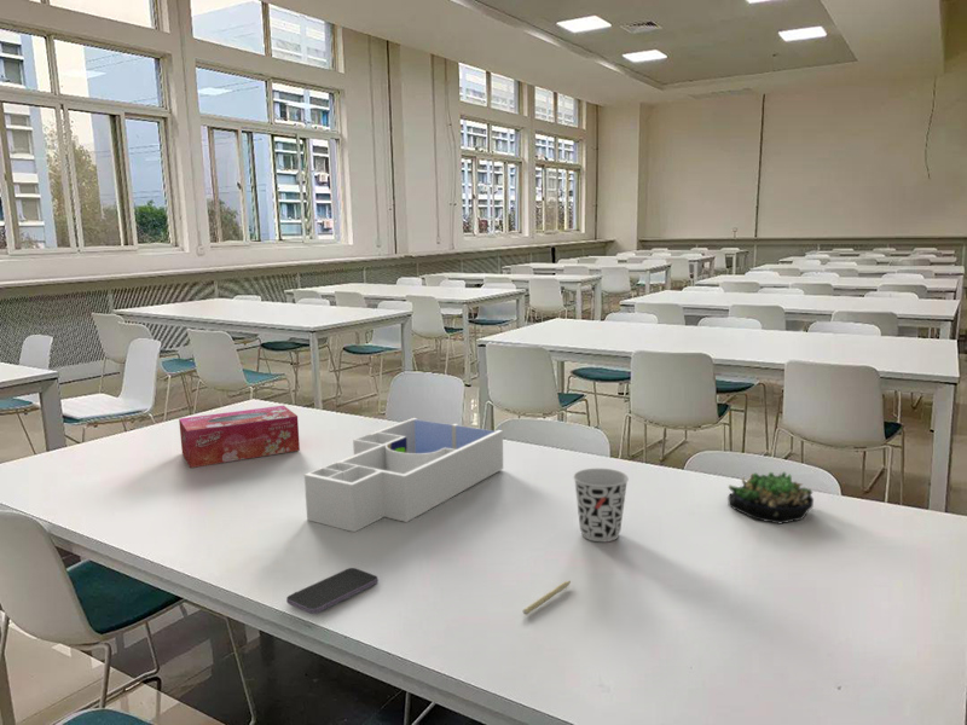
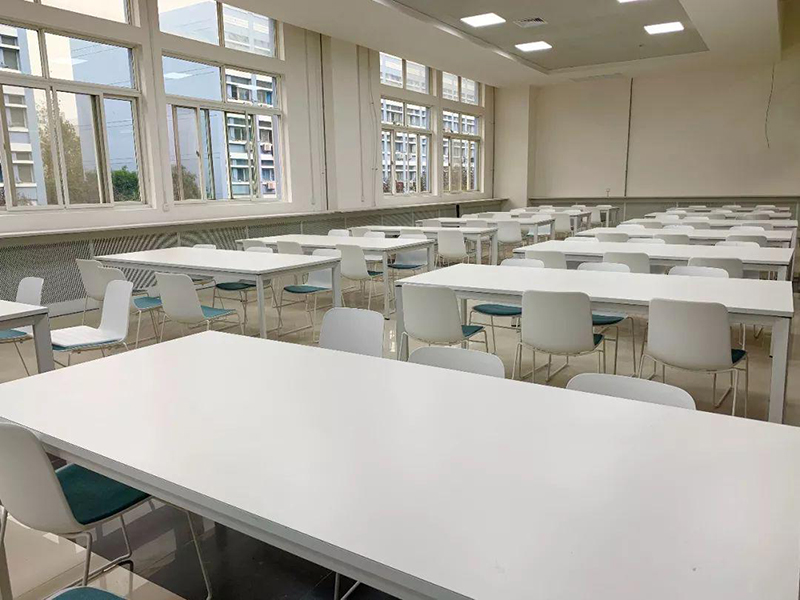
- tissue box (239, 434)
- cup (600, 505)
- succulent plant (770, 492)
- desk organizer (398, 468)
- smartphone (334, 588)
- pencil (548, 596)
